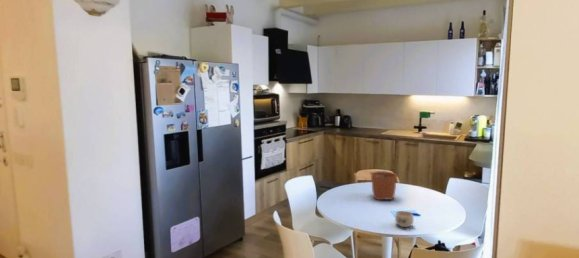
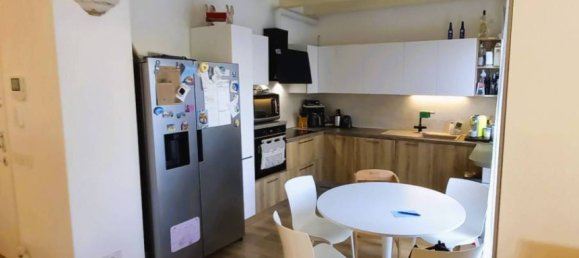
- mug (404, 218)
- plant pot (383, 180)
